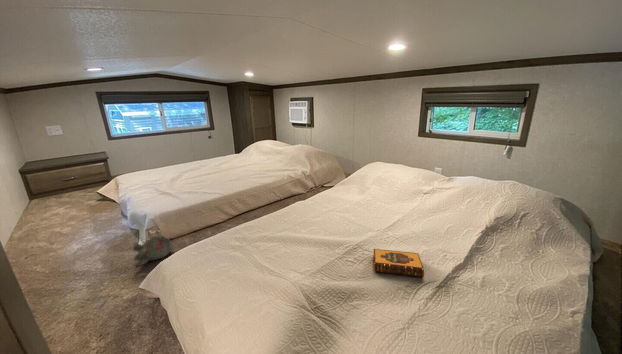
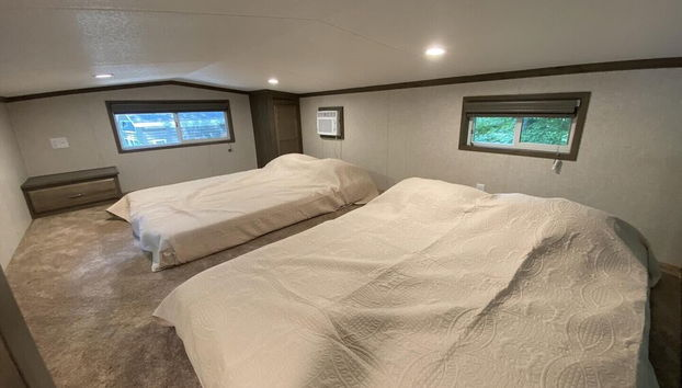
- plush toy (152, 249)
- hardback book (396, 262)
